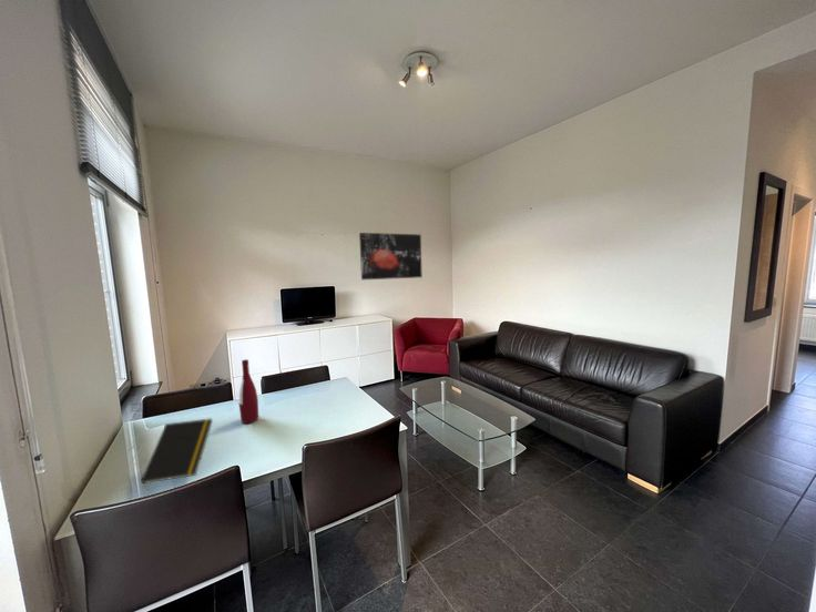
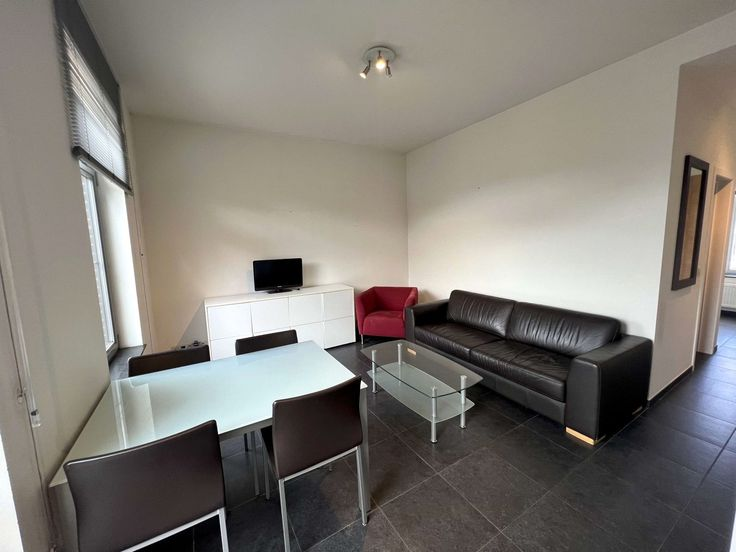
- alcohol (247, 390)
- notepad (180, 451)
- wall art (391, 256)
